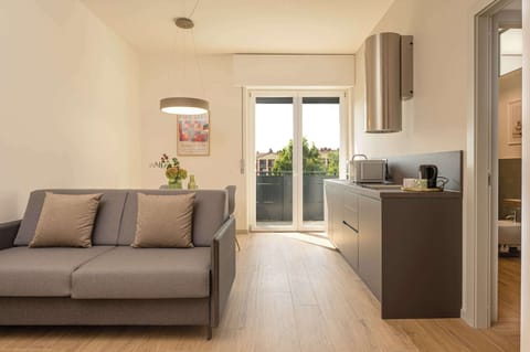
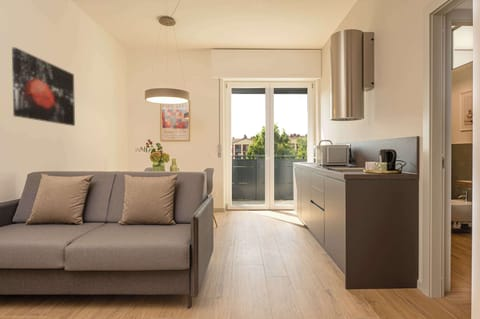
+ wall art (47, 92)
